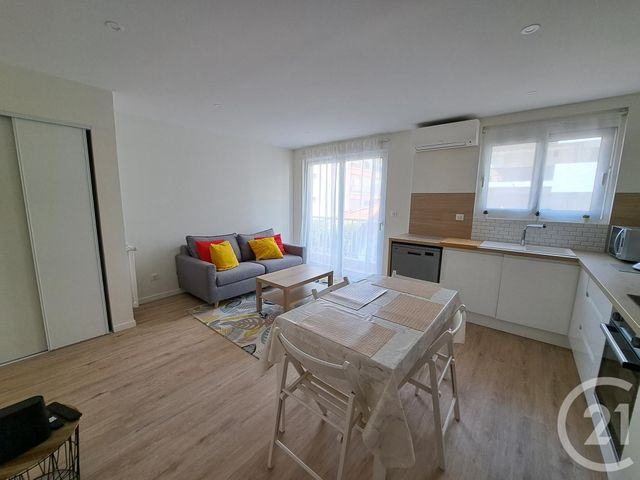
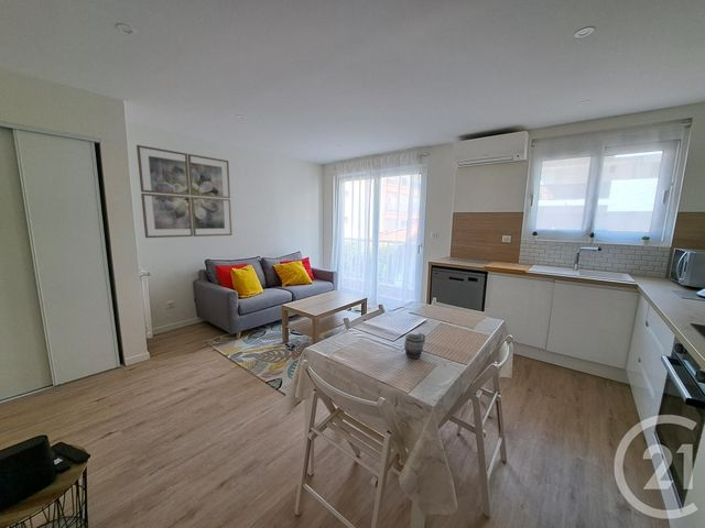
+ wall art (189, 195)
+ mug (414, 344)
